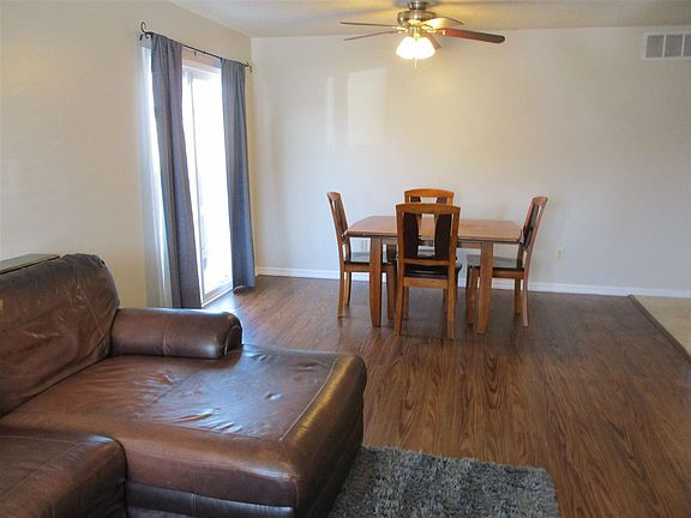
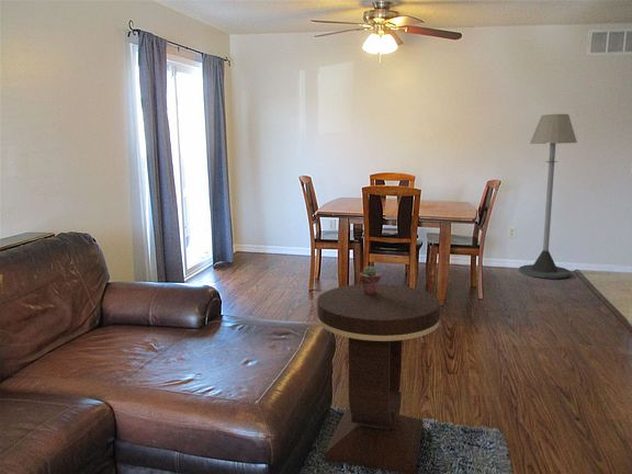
+ potted succulent (370, 279)
+ side table (376, 372)
+ floor lamp (549, 195)
